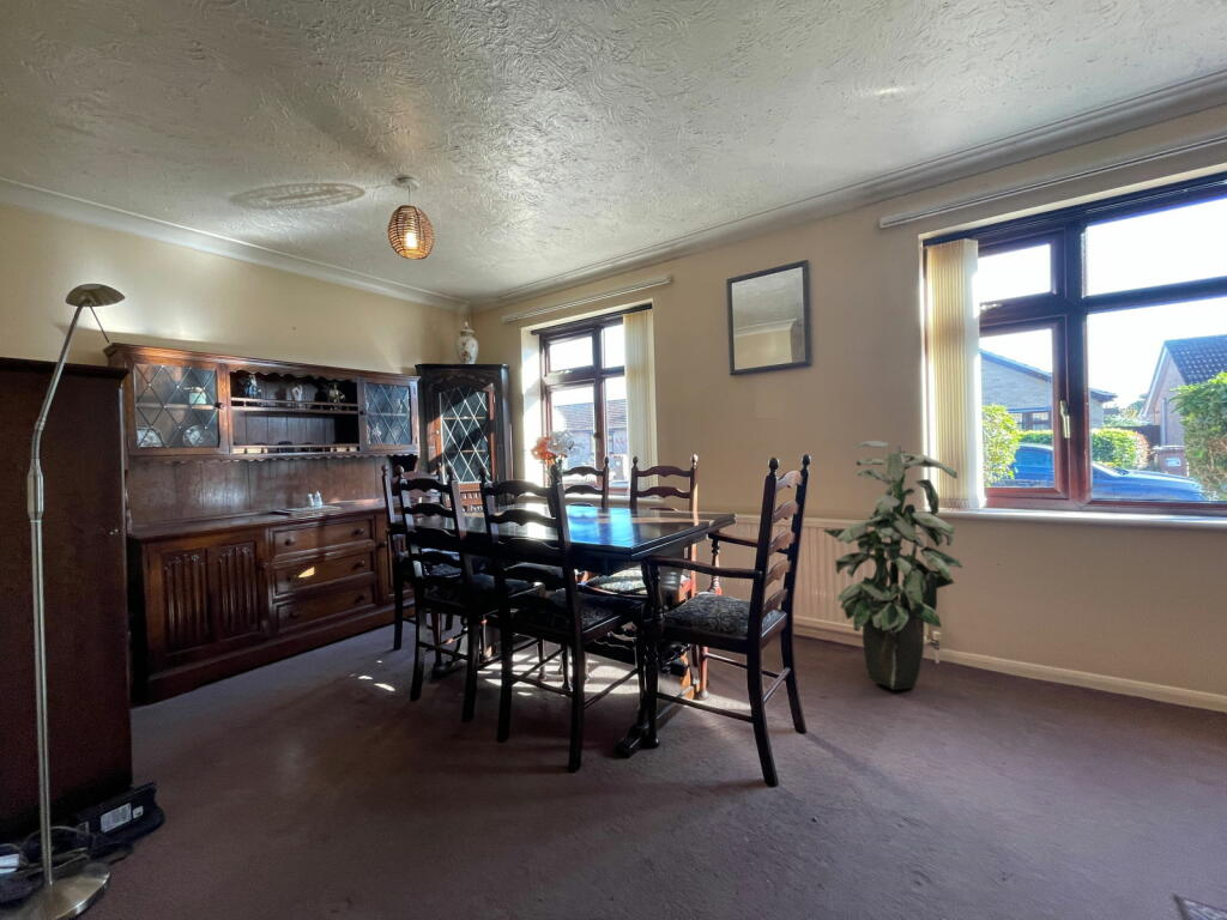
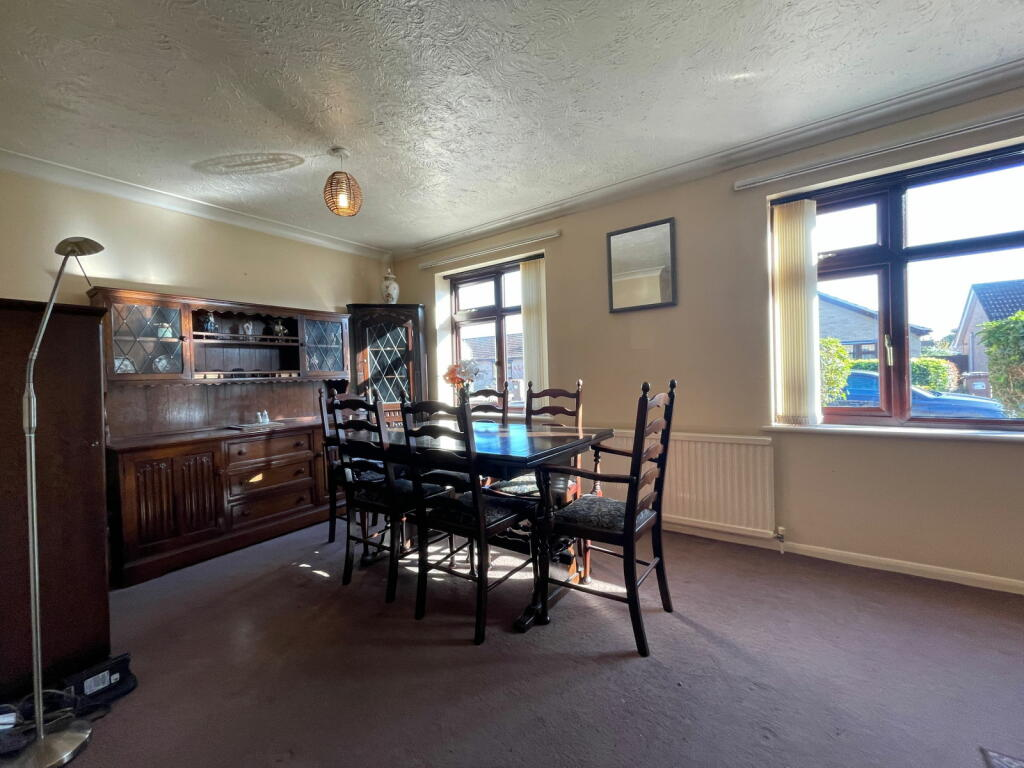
- indoor plant (888, 559)
